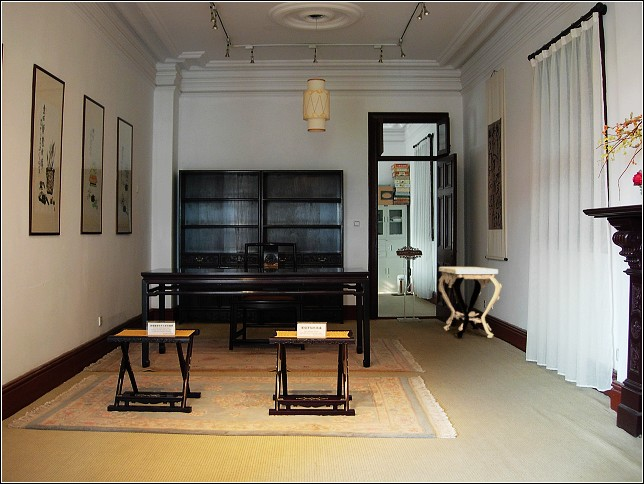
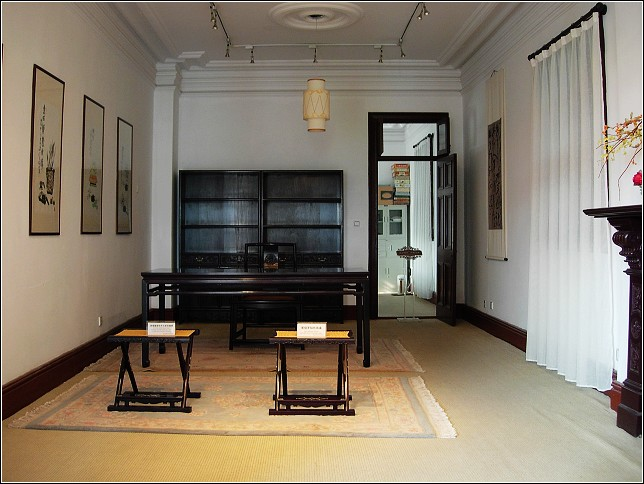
- console table (469, 302)
